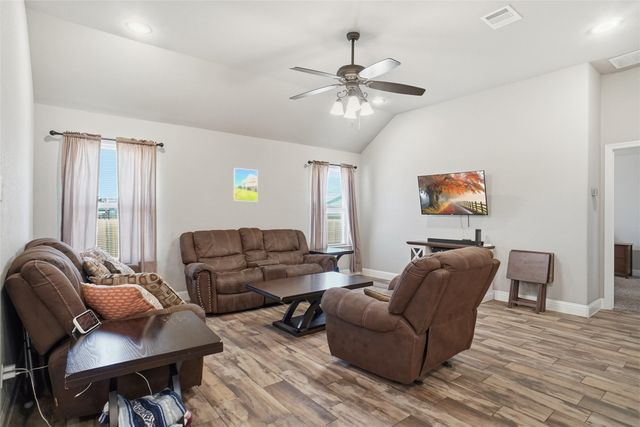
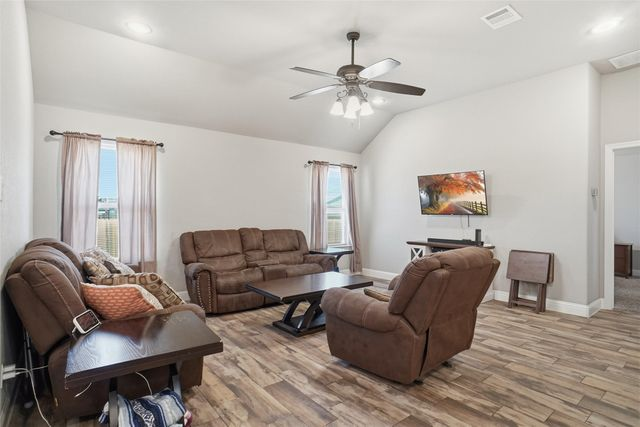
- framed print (245, 185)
